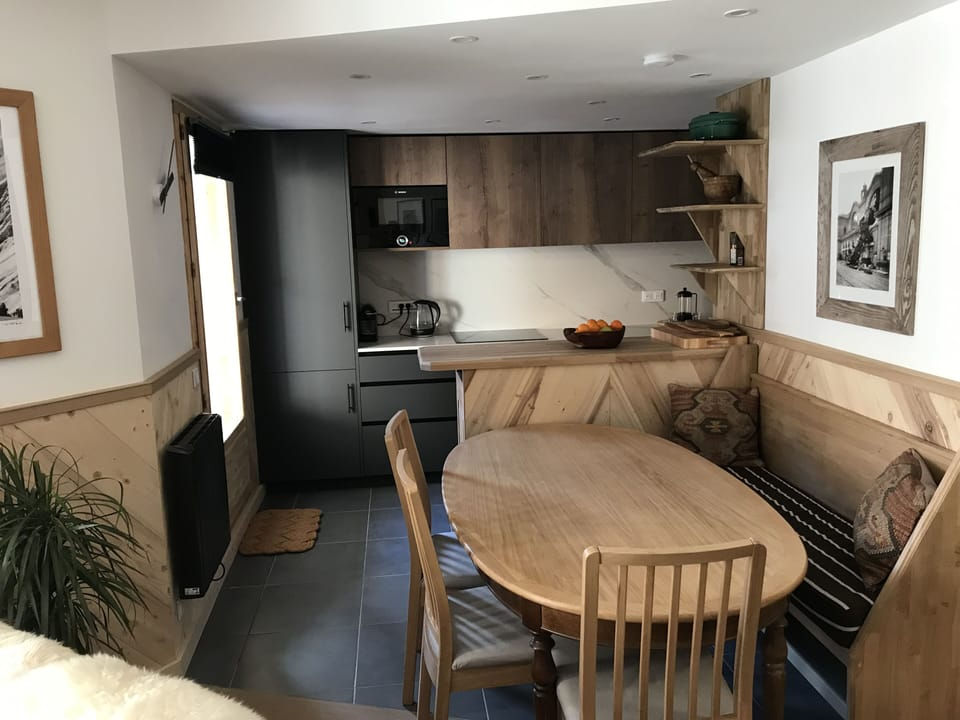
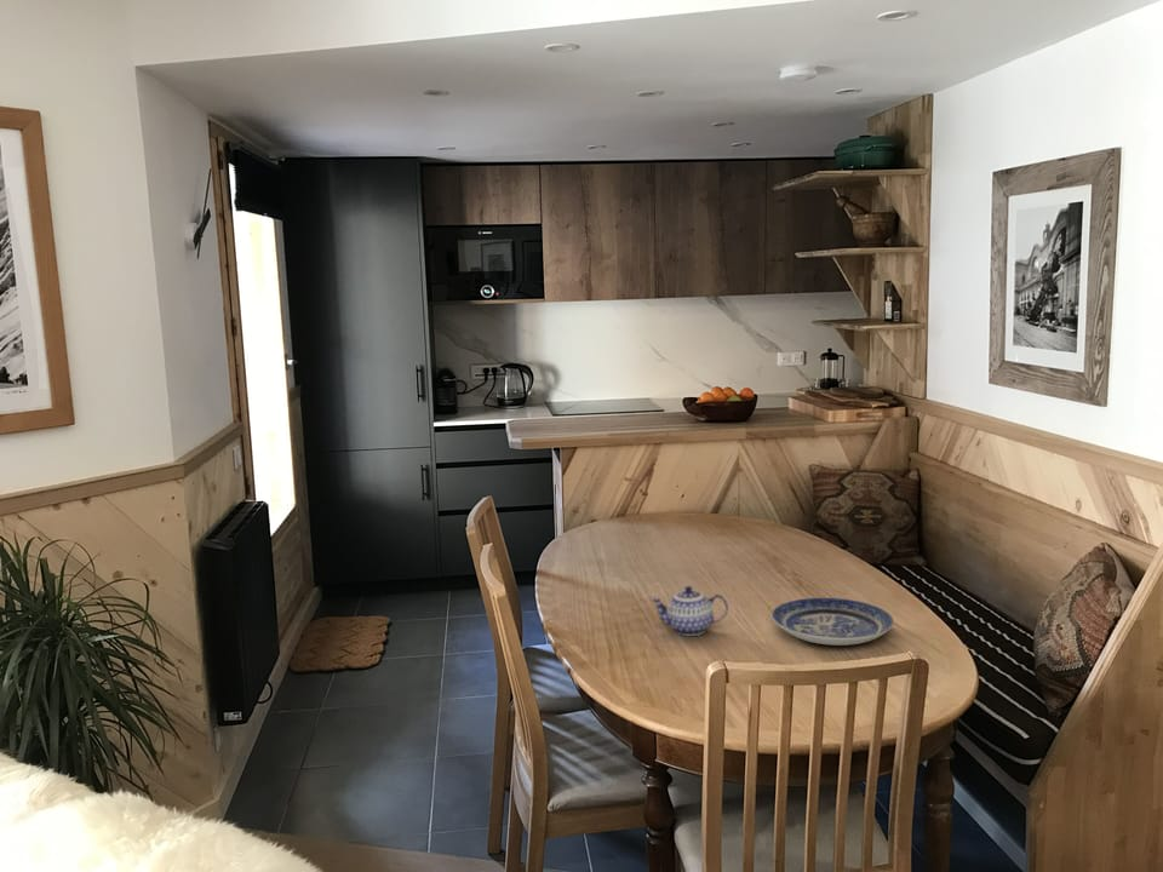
+ plate (831, 624)
+ teapot (689, 608)
